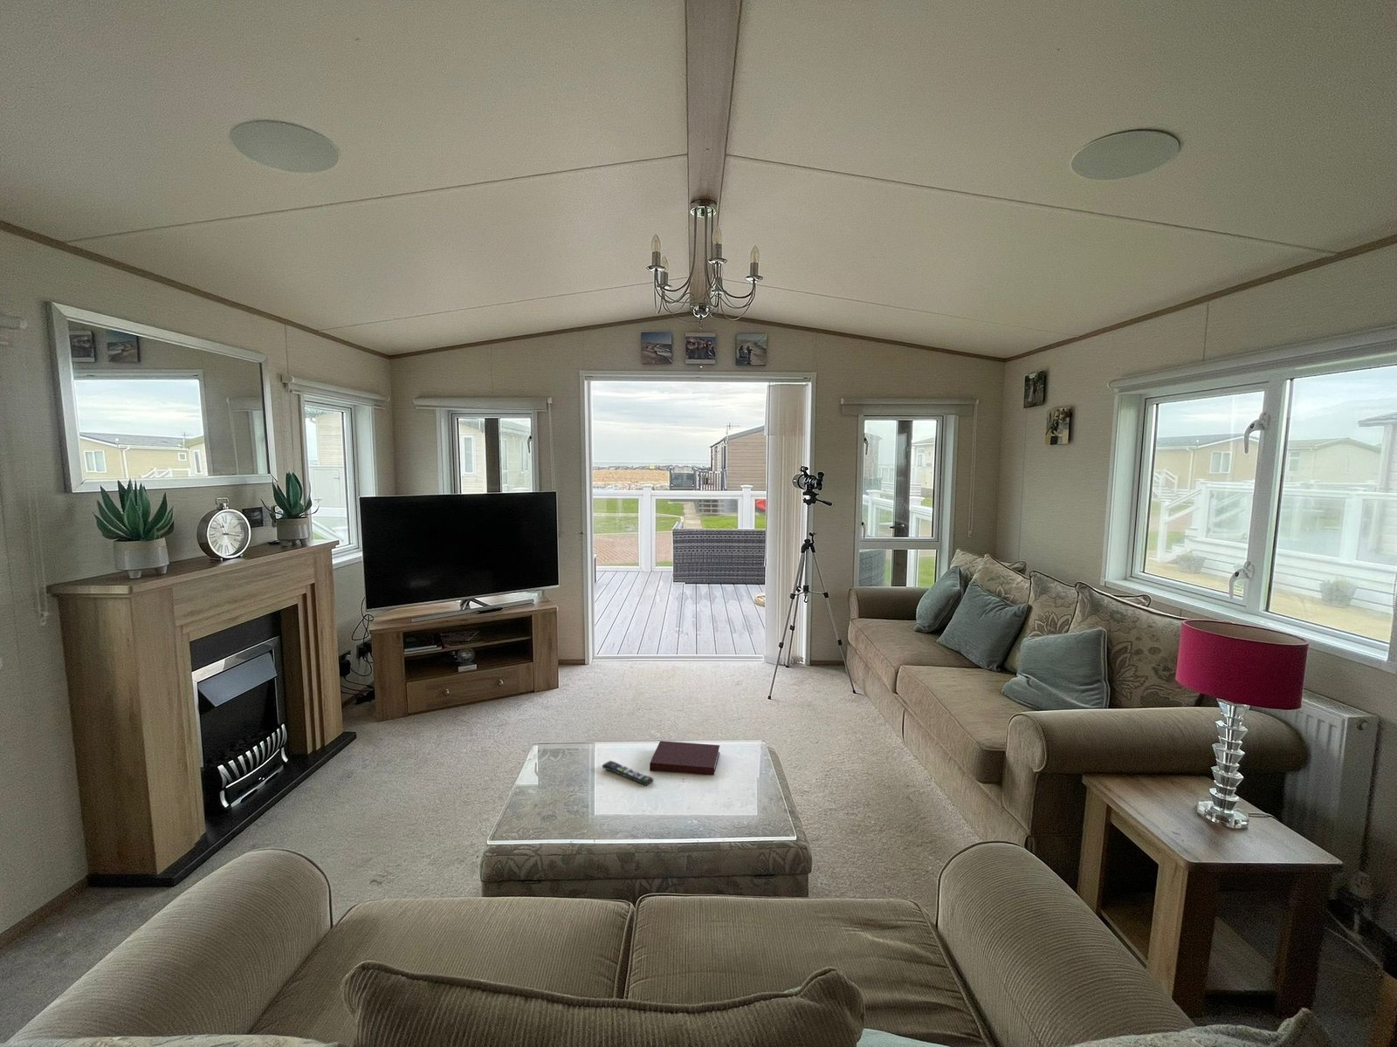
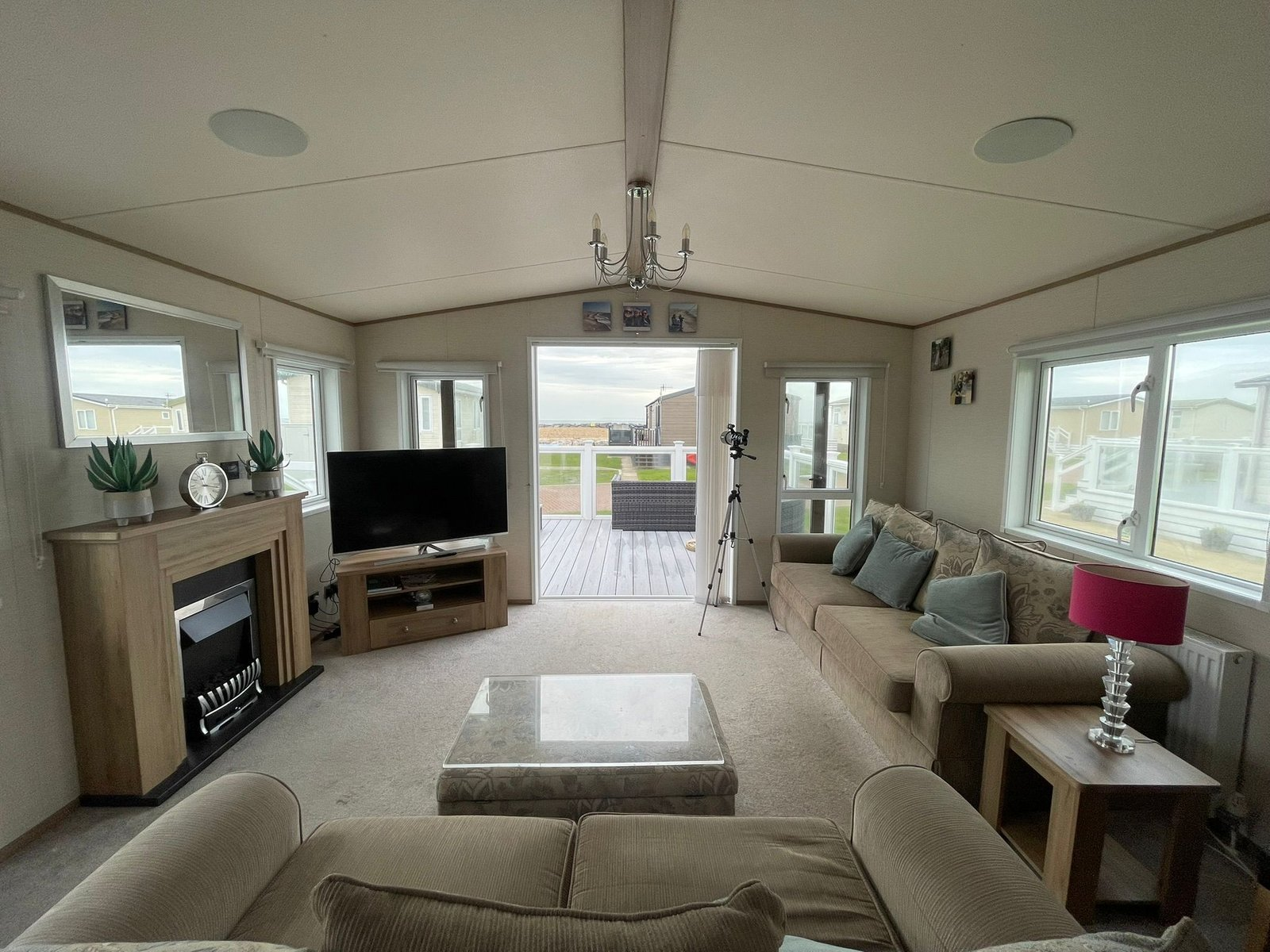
- notebook (685, 758)
- remote control (627, 772)
